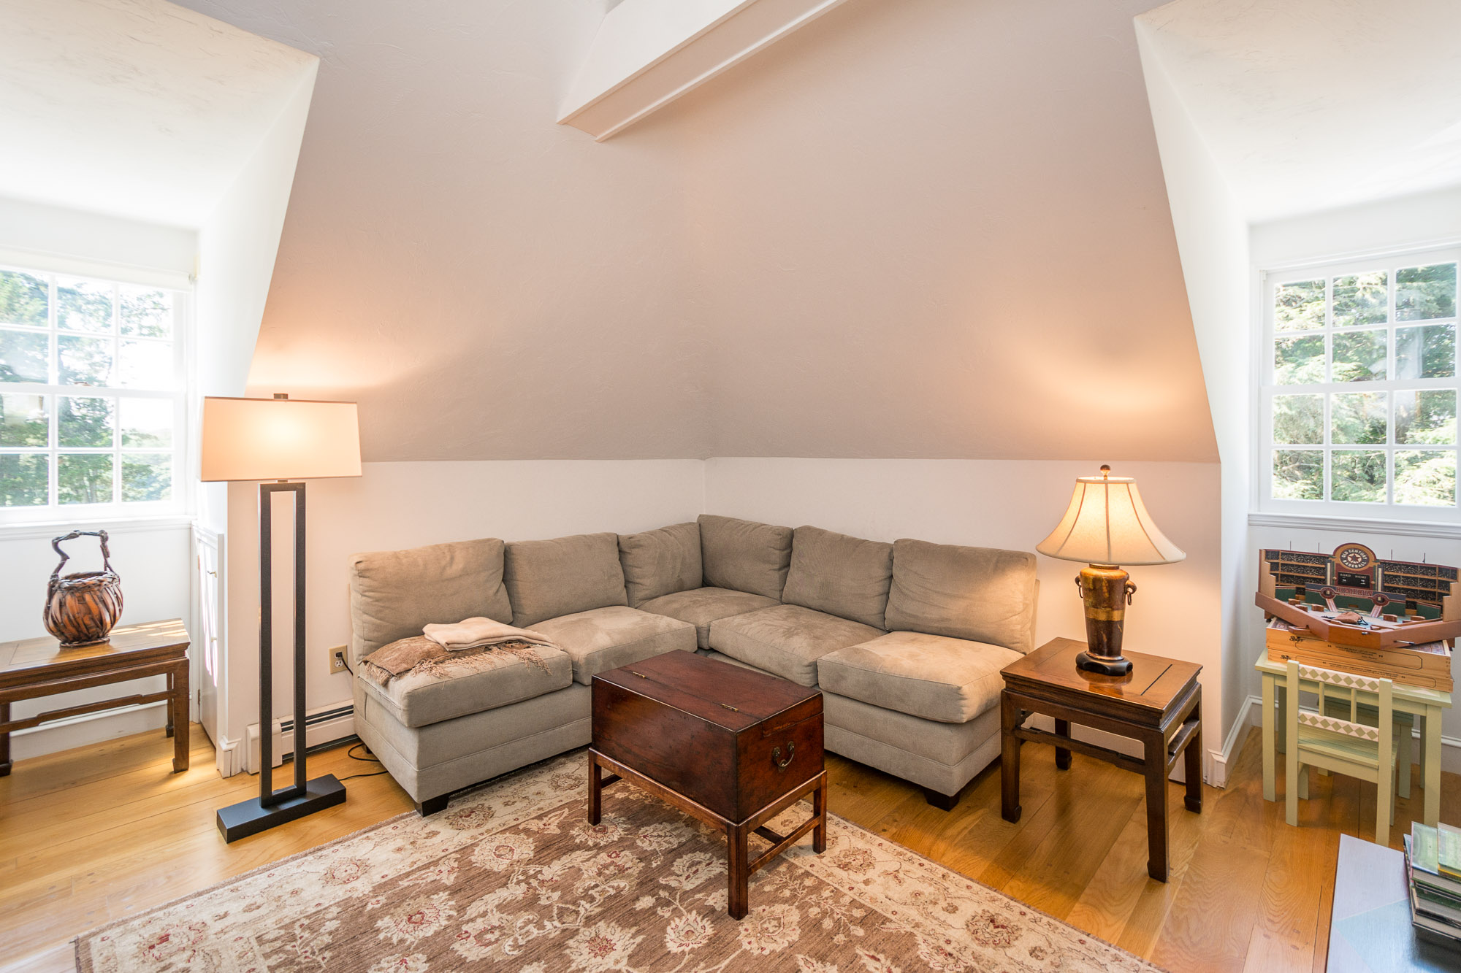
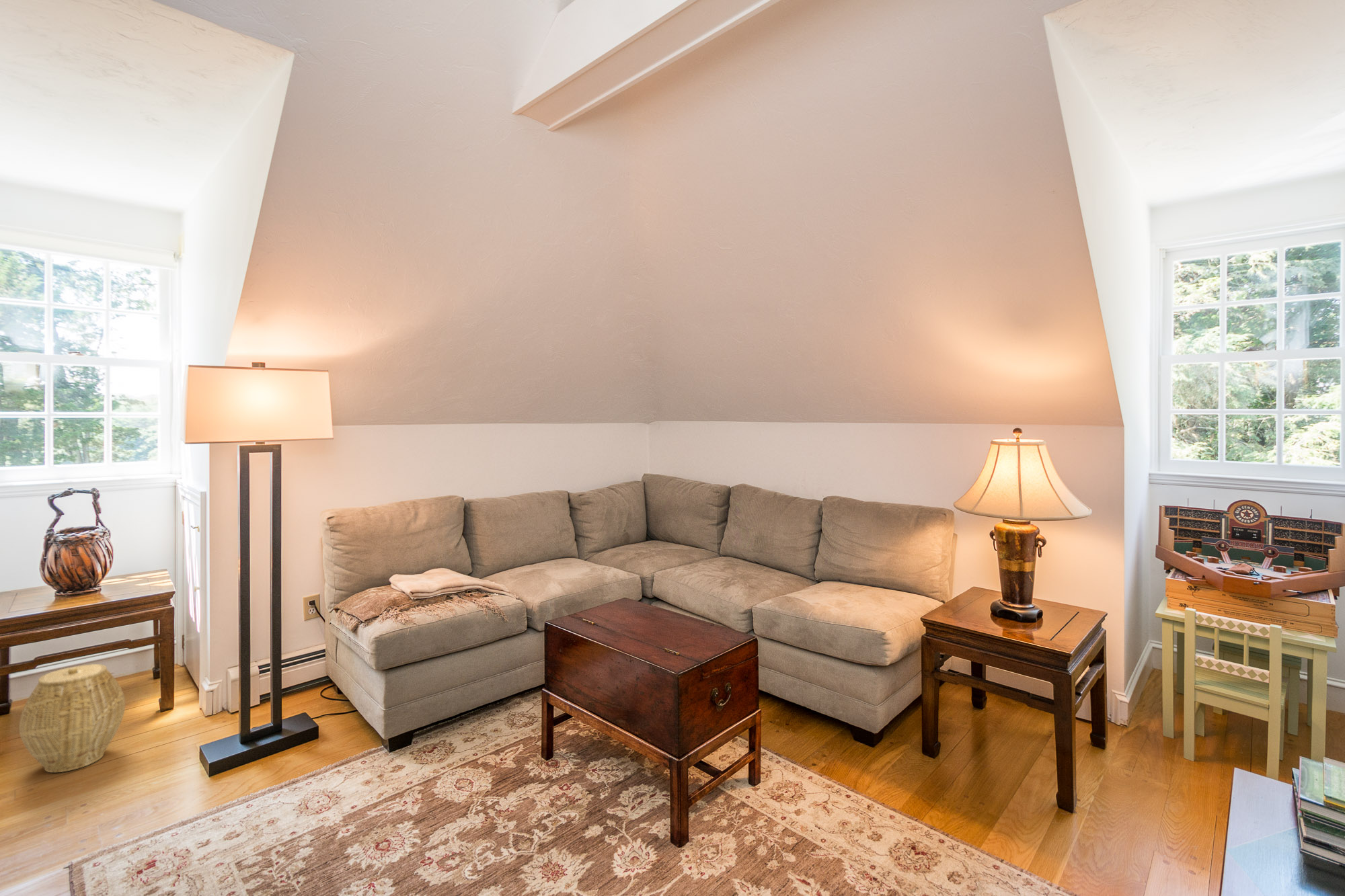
+ woven basket (74, 715)
